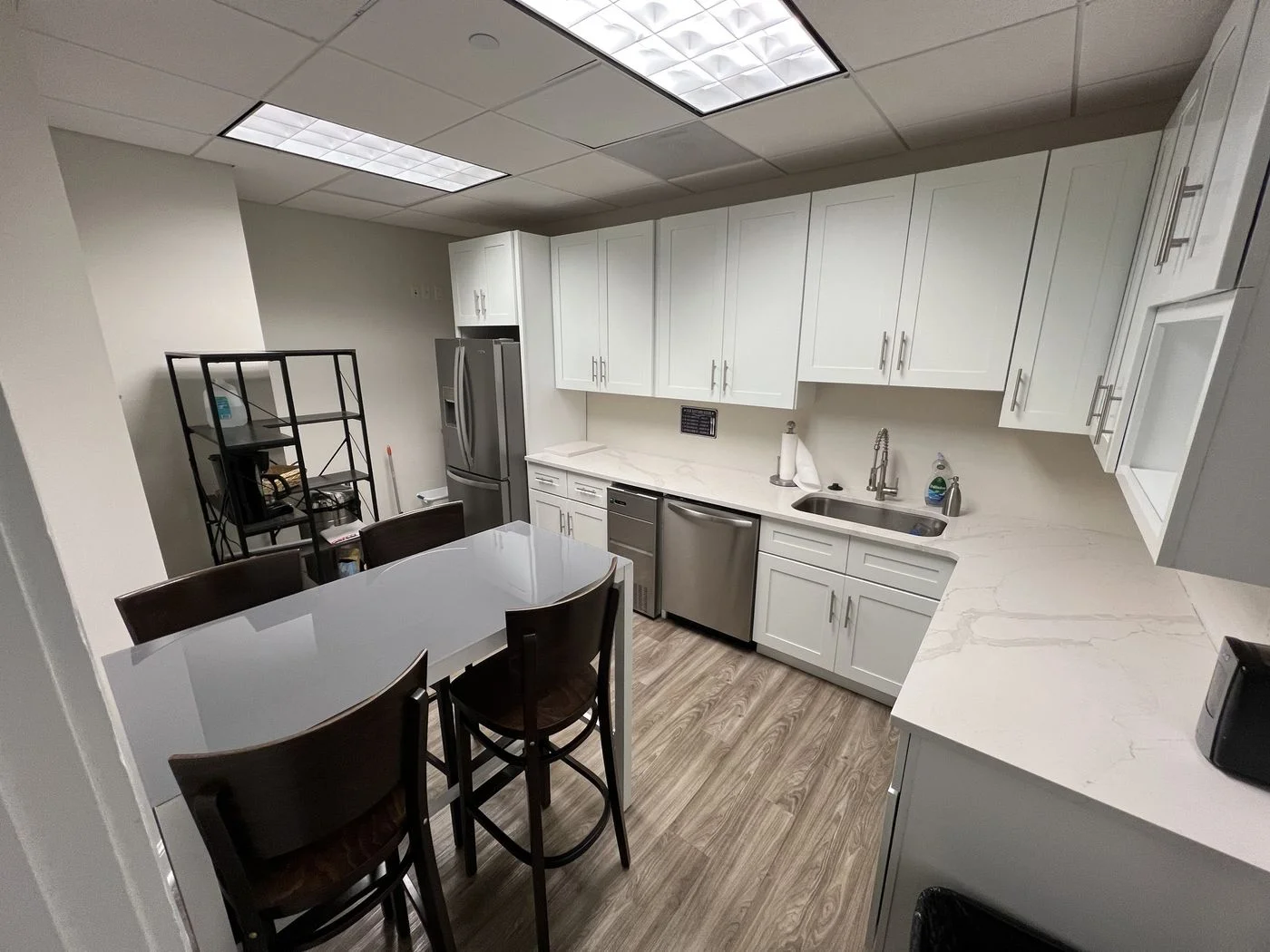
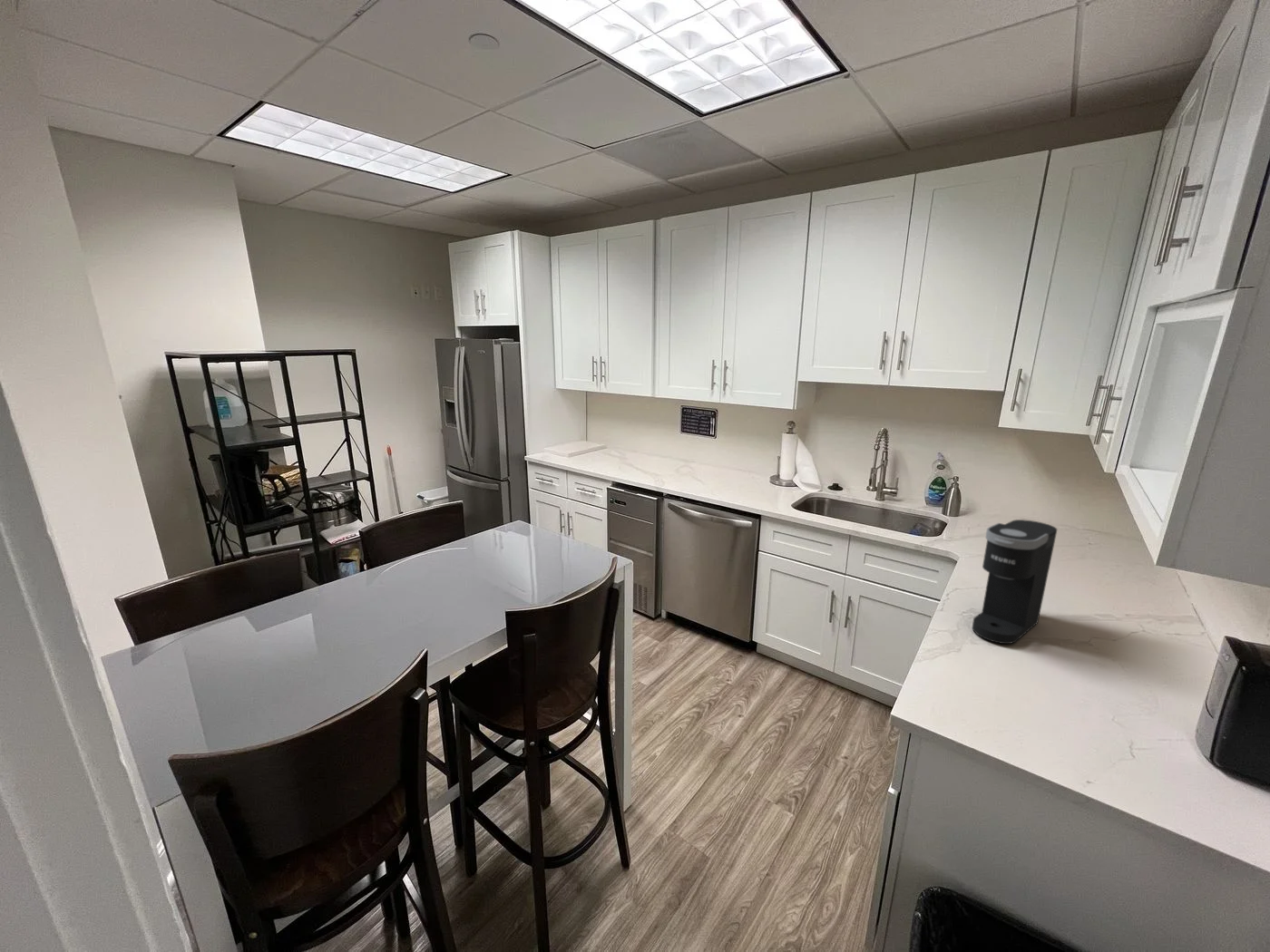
+ coffee maker (1013, 578)
